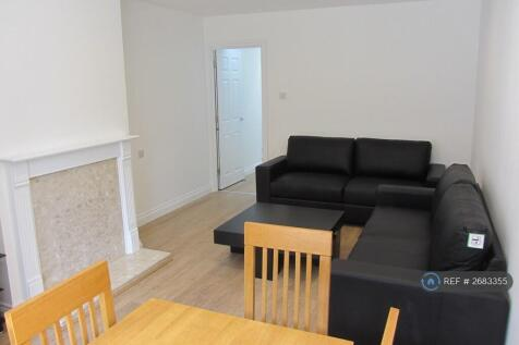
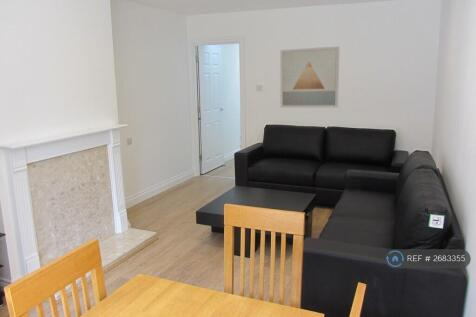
+ wall art (308, 78)
